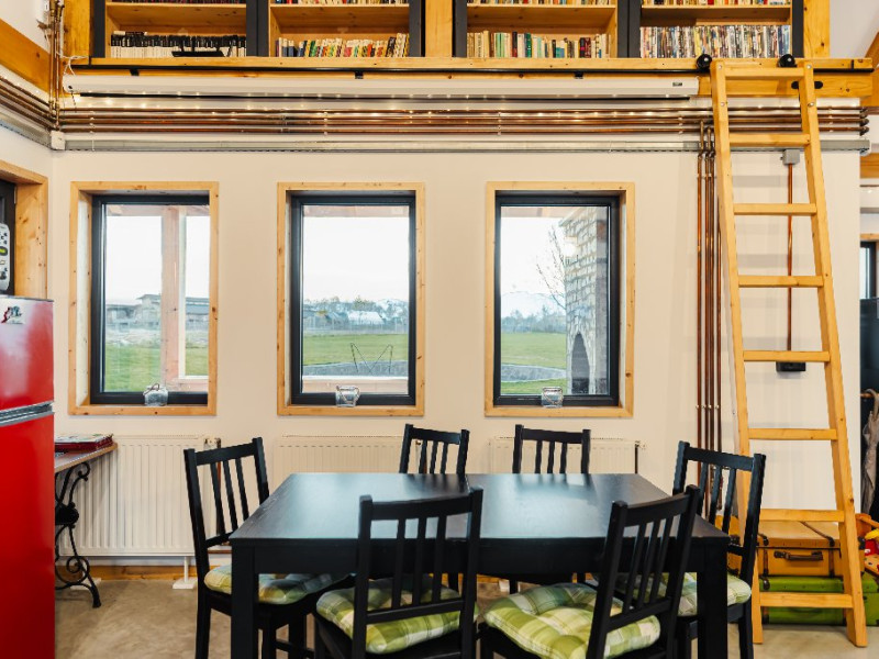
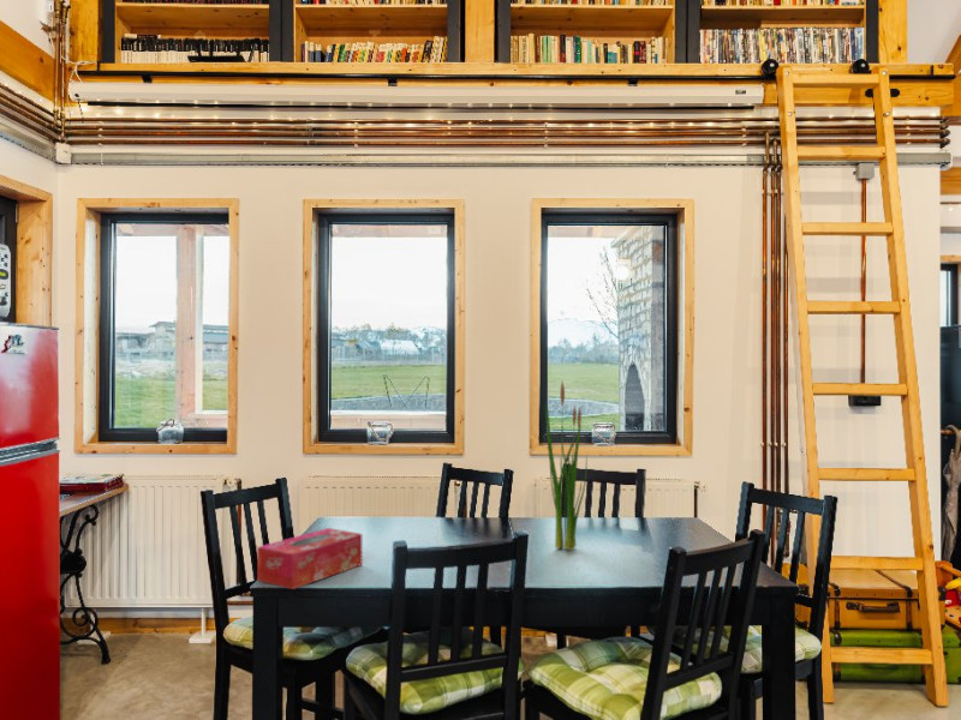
+ plant (569, 463)
+ tissue box (311, 556)
